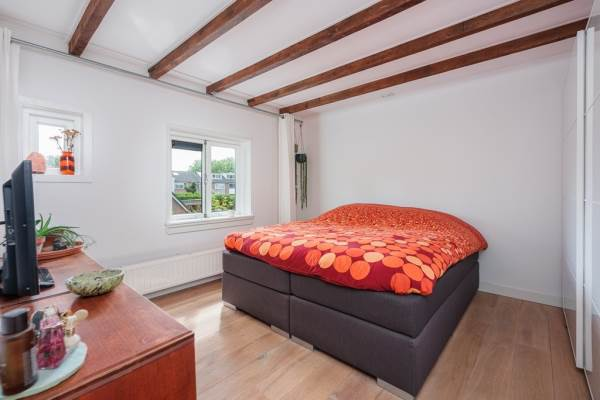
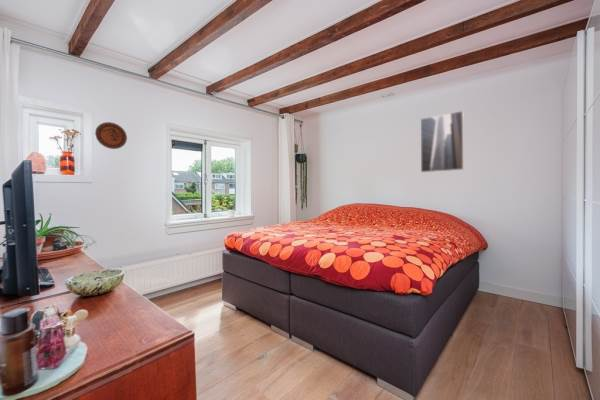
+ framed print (441, 143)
+ decorative plate (111, 135)
